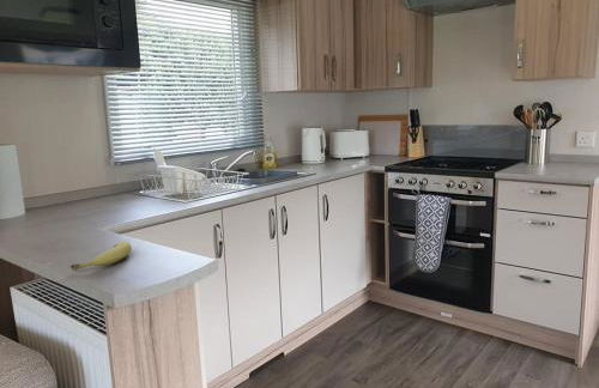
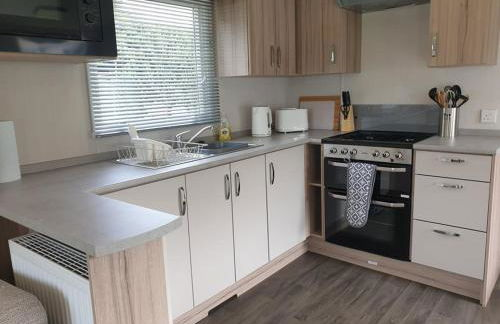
- fruit (108, 253)
